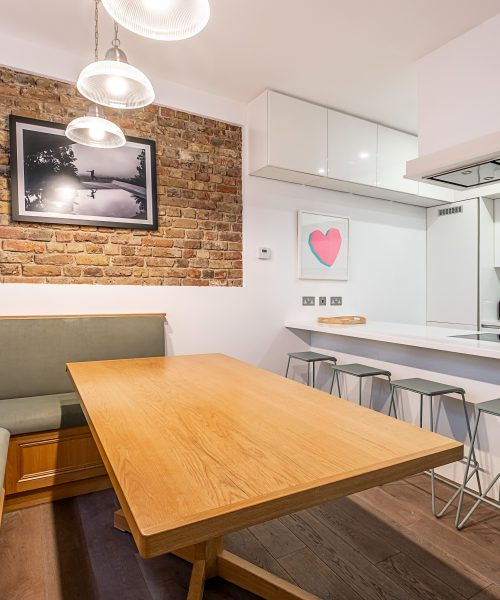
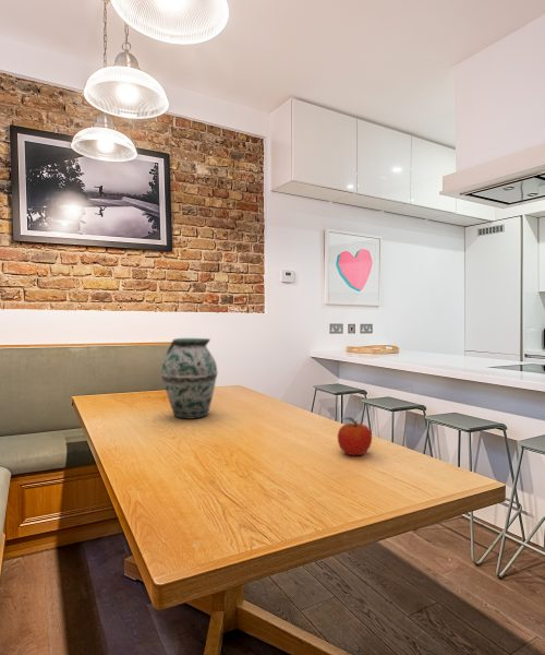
+ fruit (354, 436)
+ vase (190, 377)
